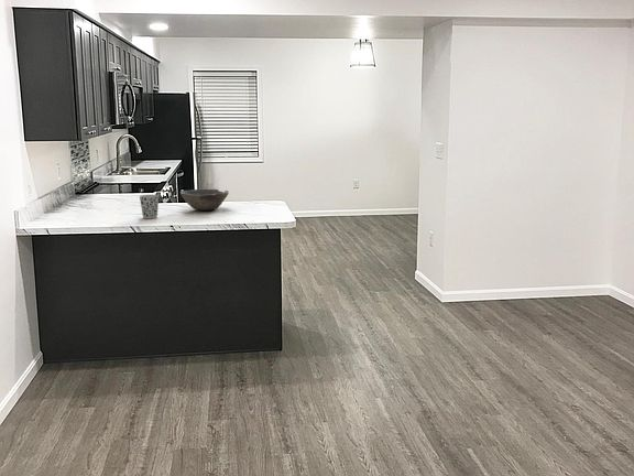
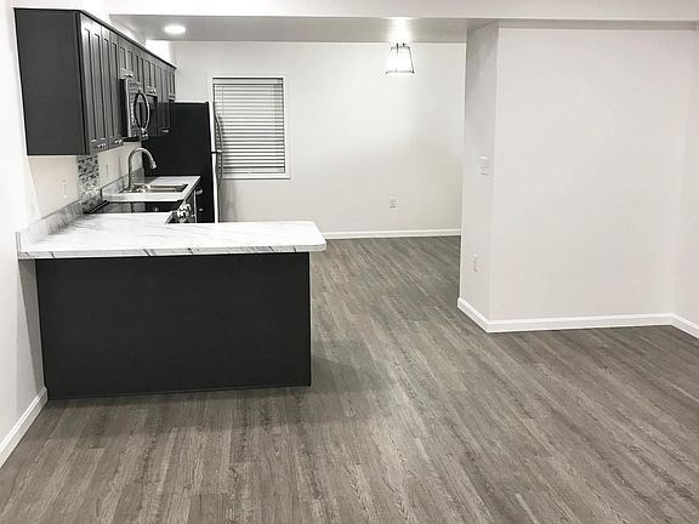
- bowl (205, 201)
- cup (149, 206)
